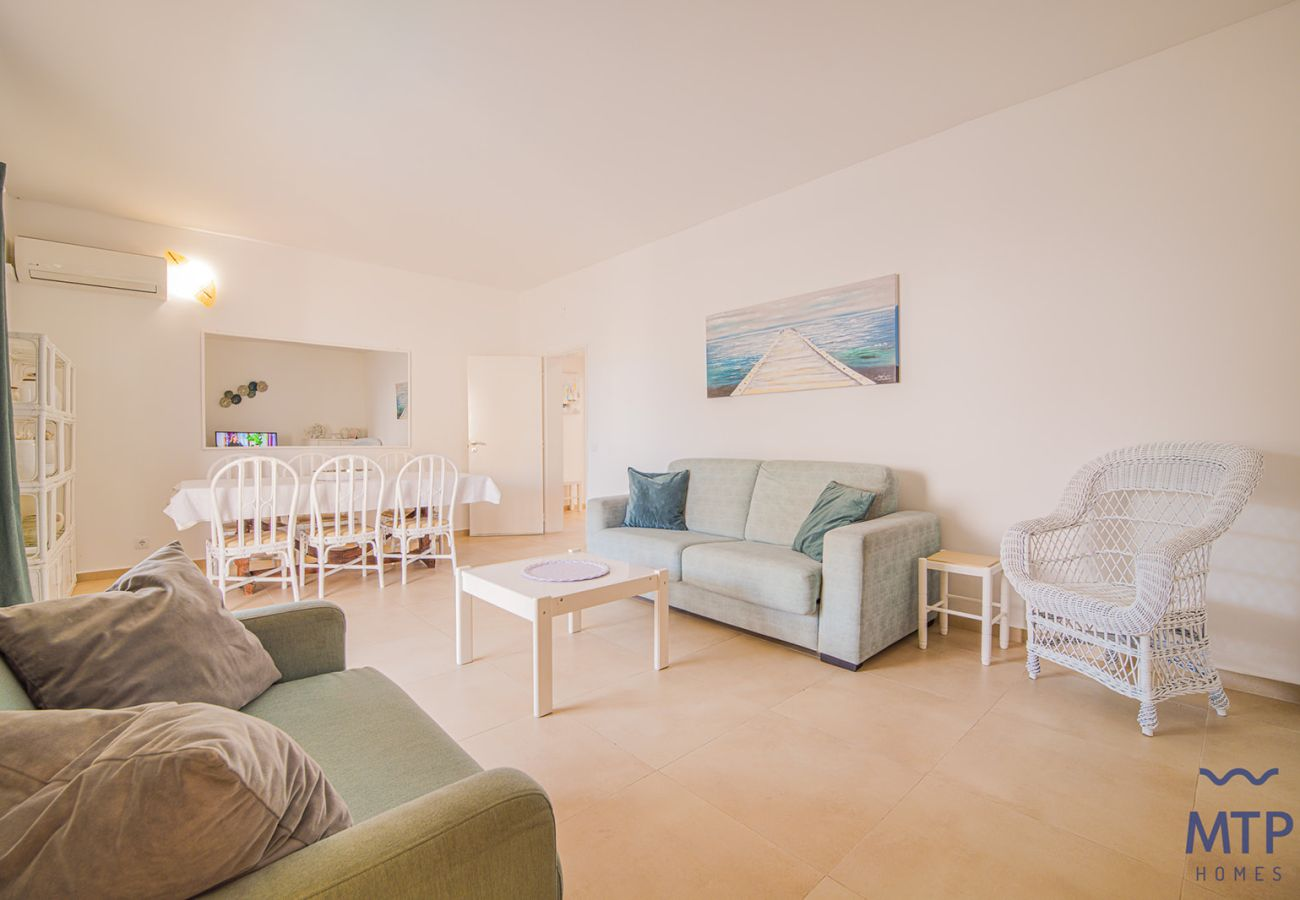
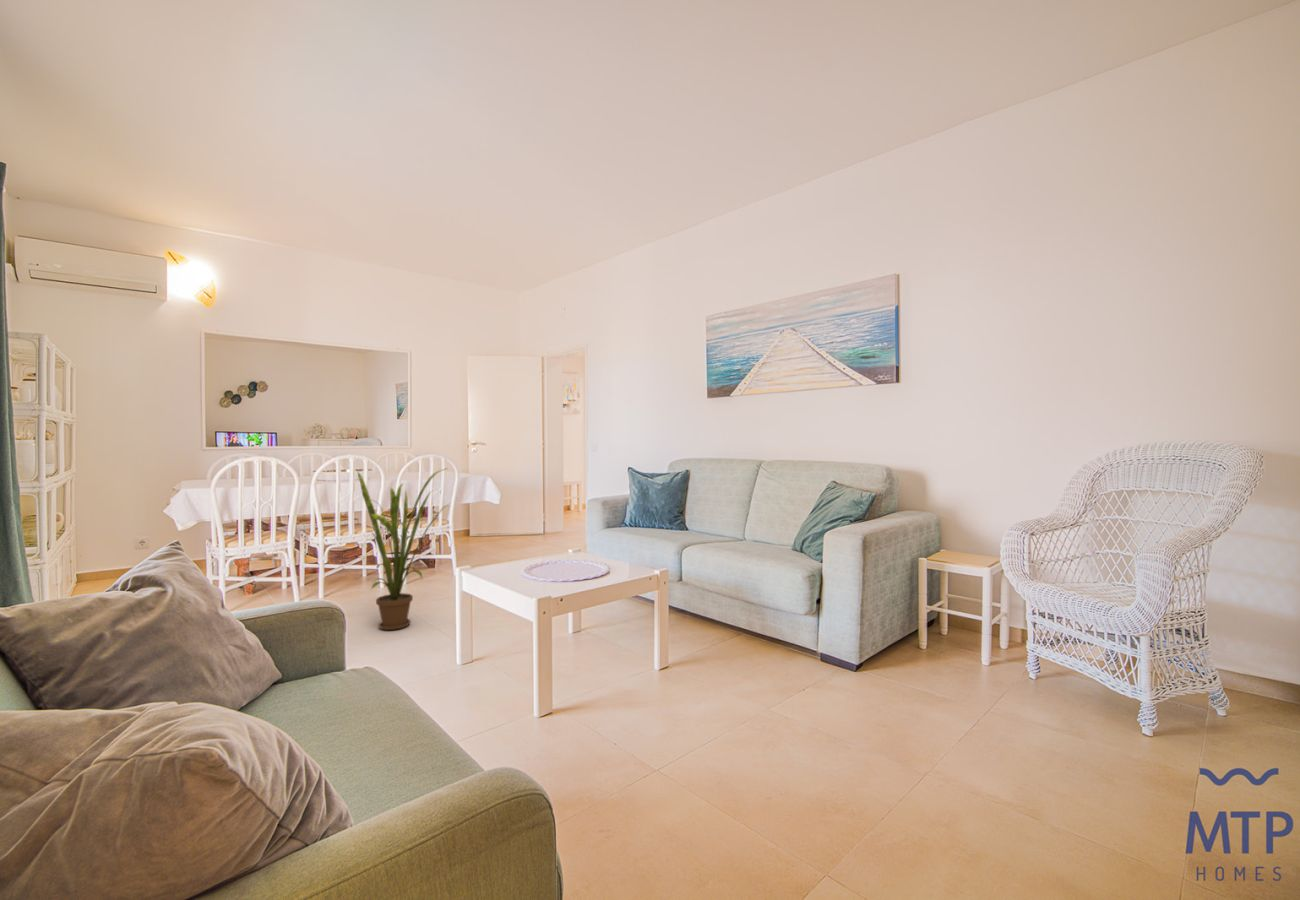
+ house plant (401, 546)
